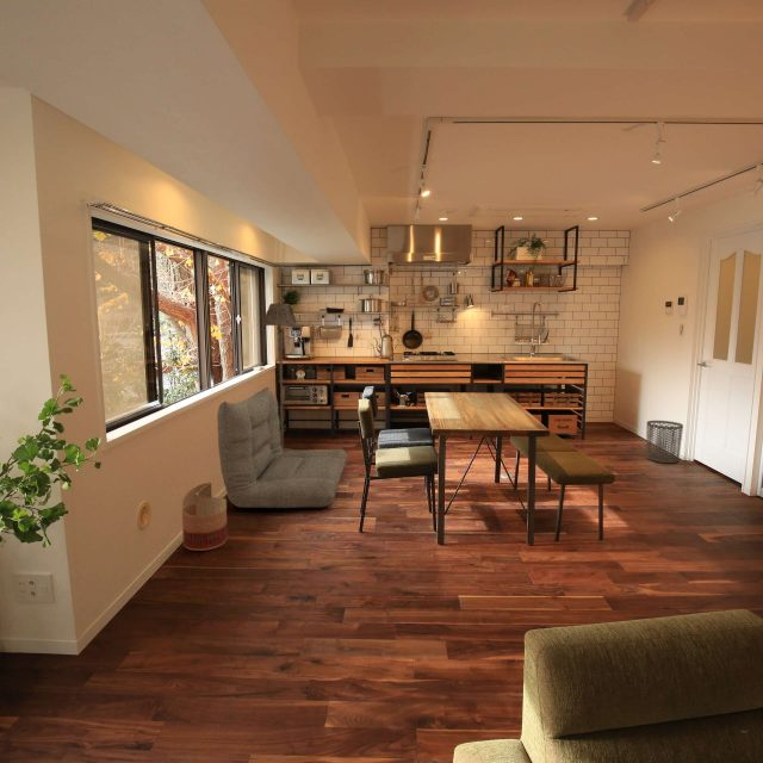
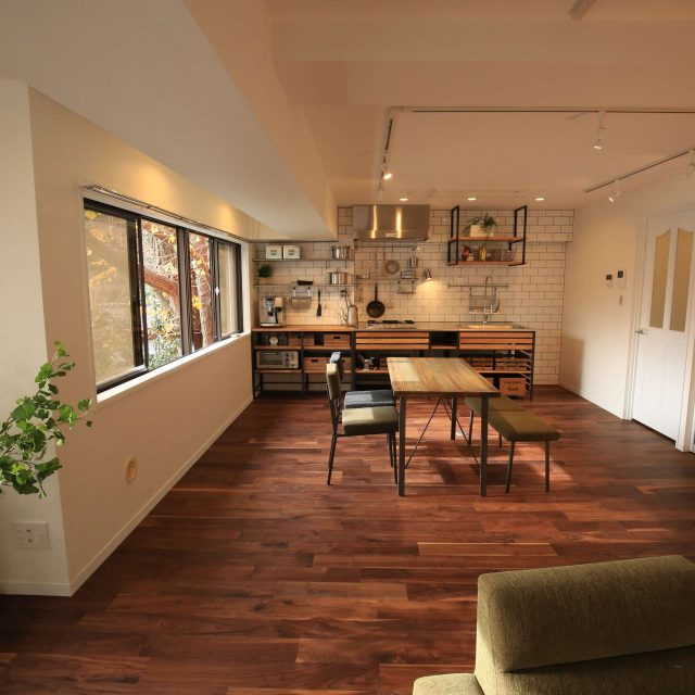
- basket (204, 514)
- floor lamp (280, 379)
- waste bin (663, 441)
- sofa (280, 439)
